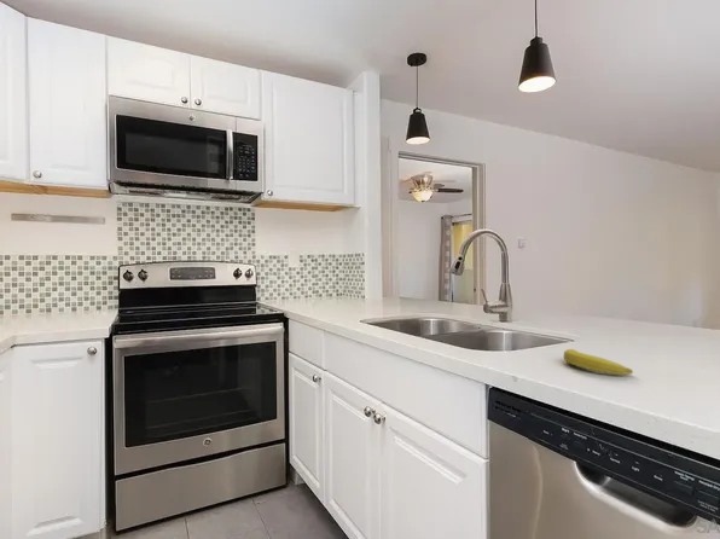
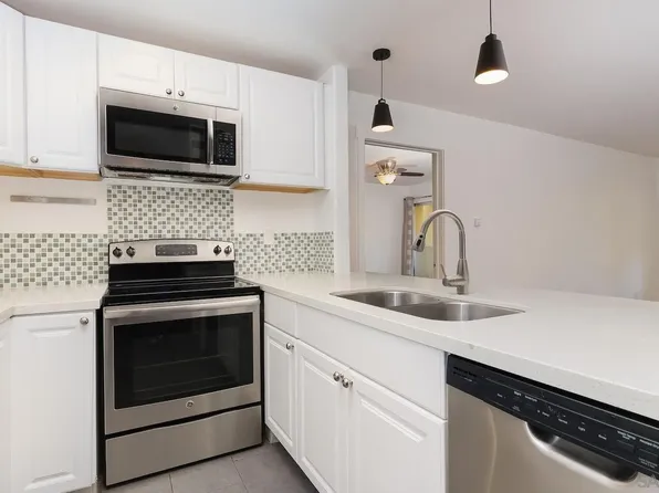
- banana (591, 360)
